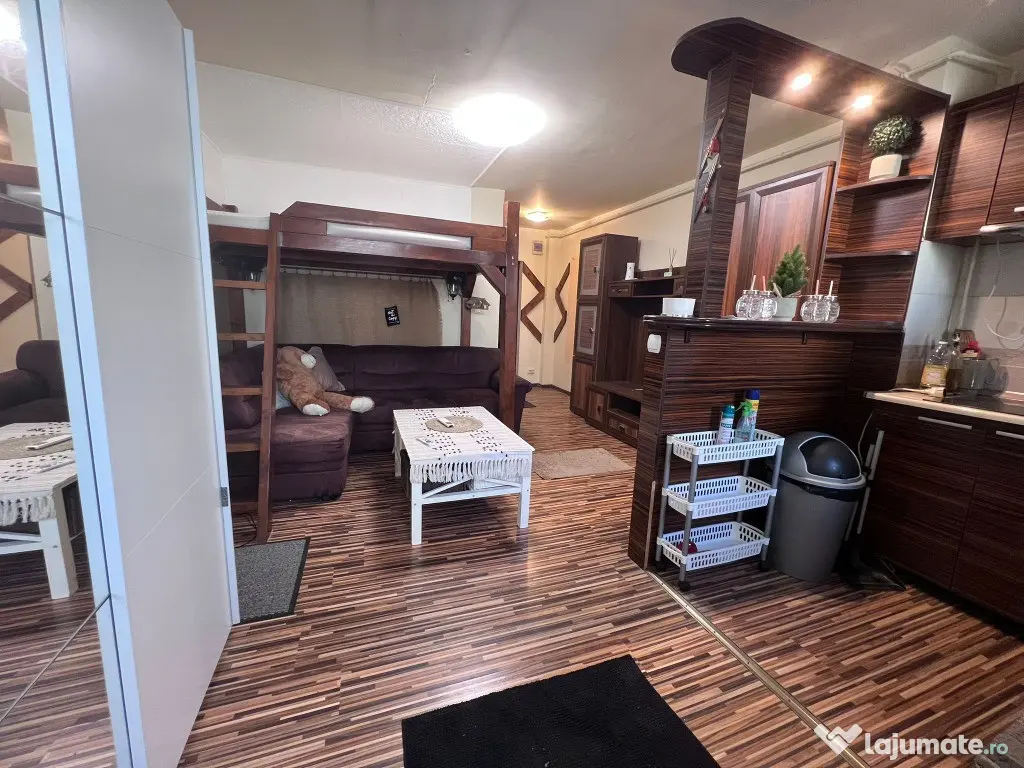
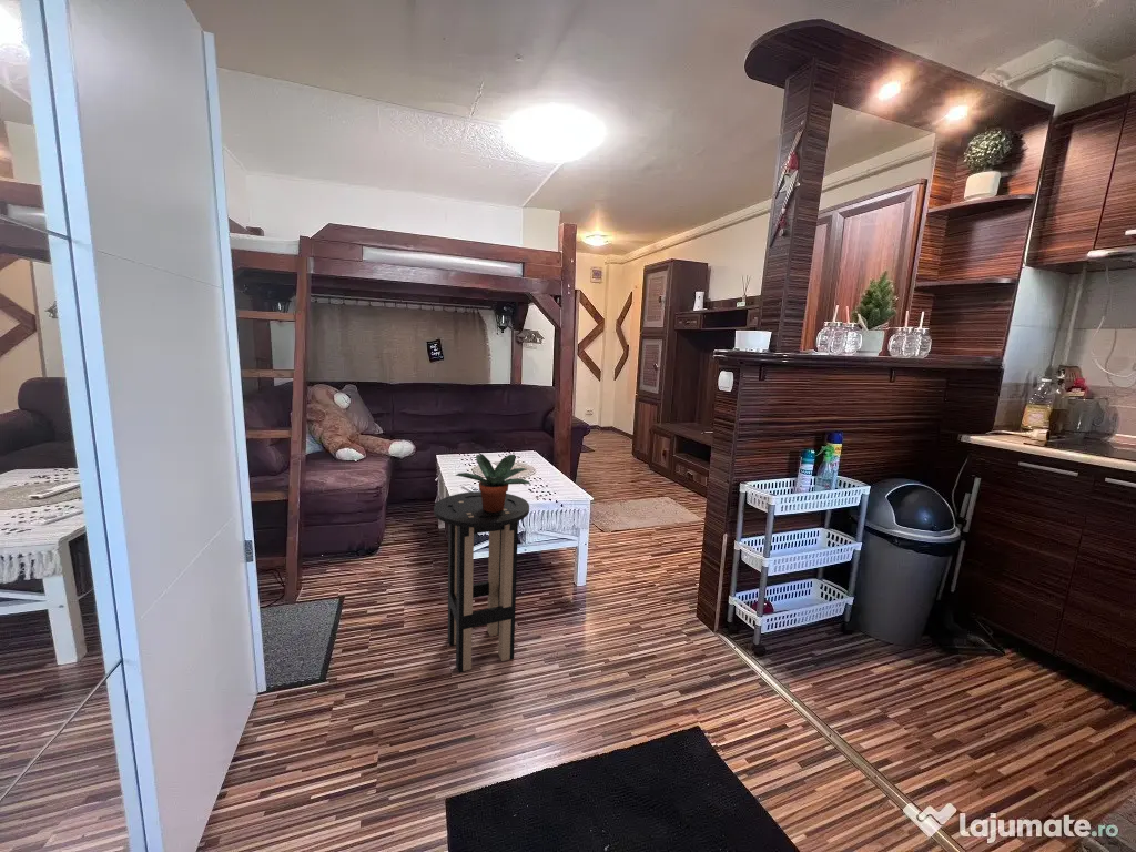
+ potted plant (495, 478)
+ bar stool (480, 582)
